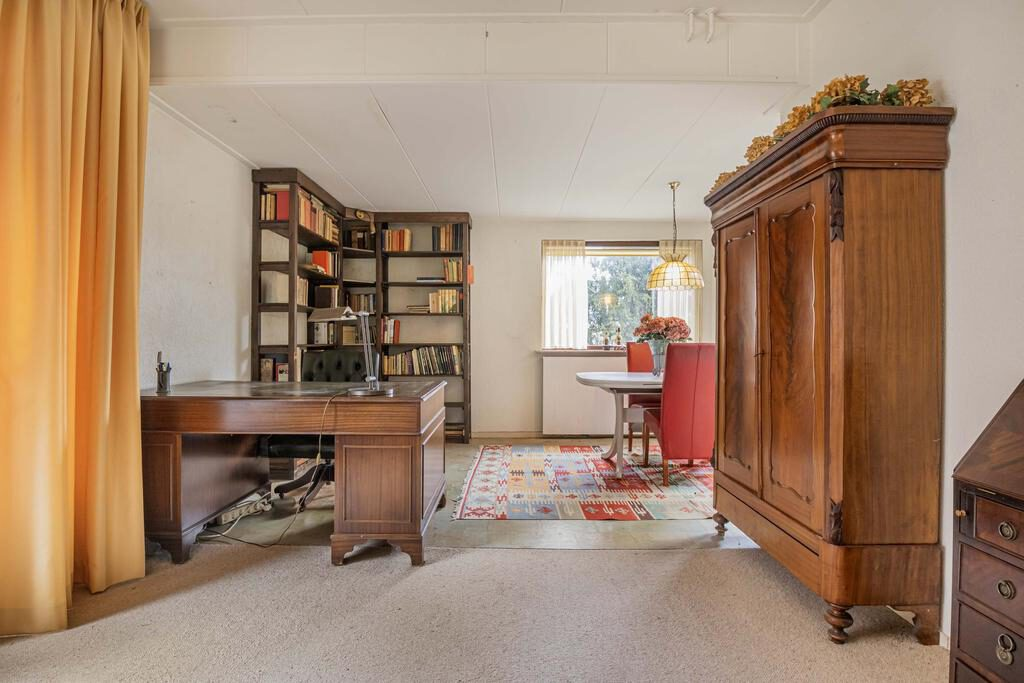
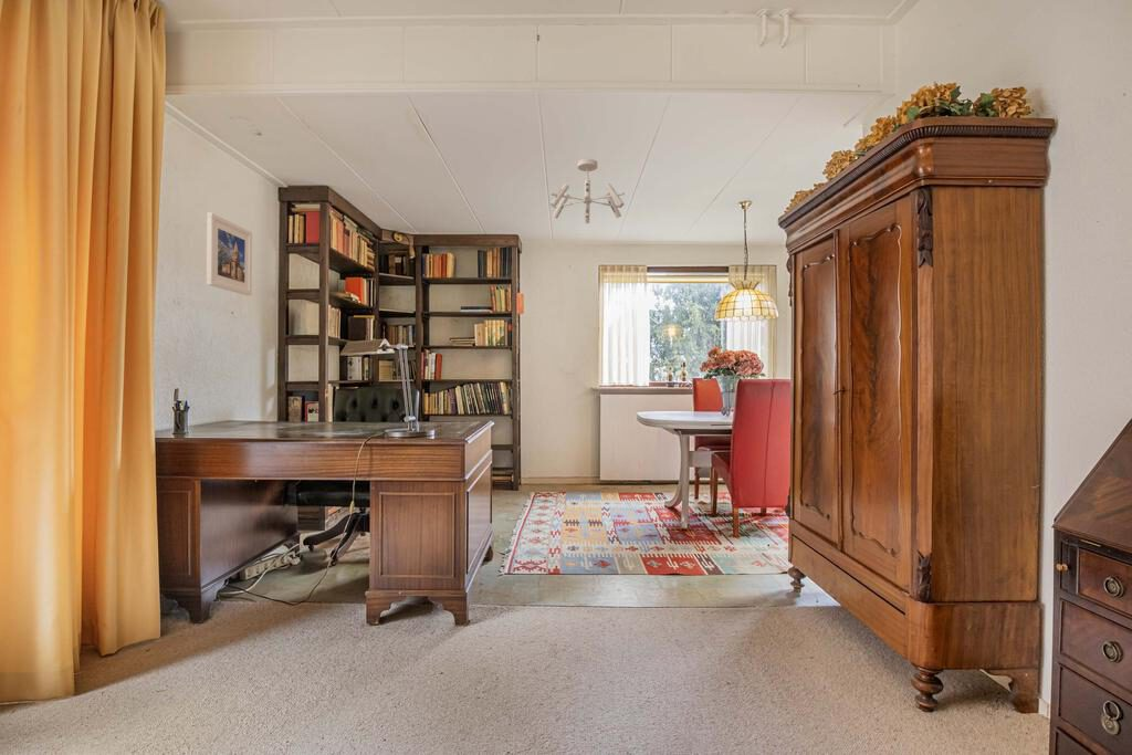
+ ceiling light fixture (587, 187)
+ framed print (230, 256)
